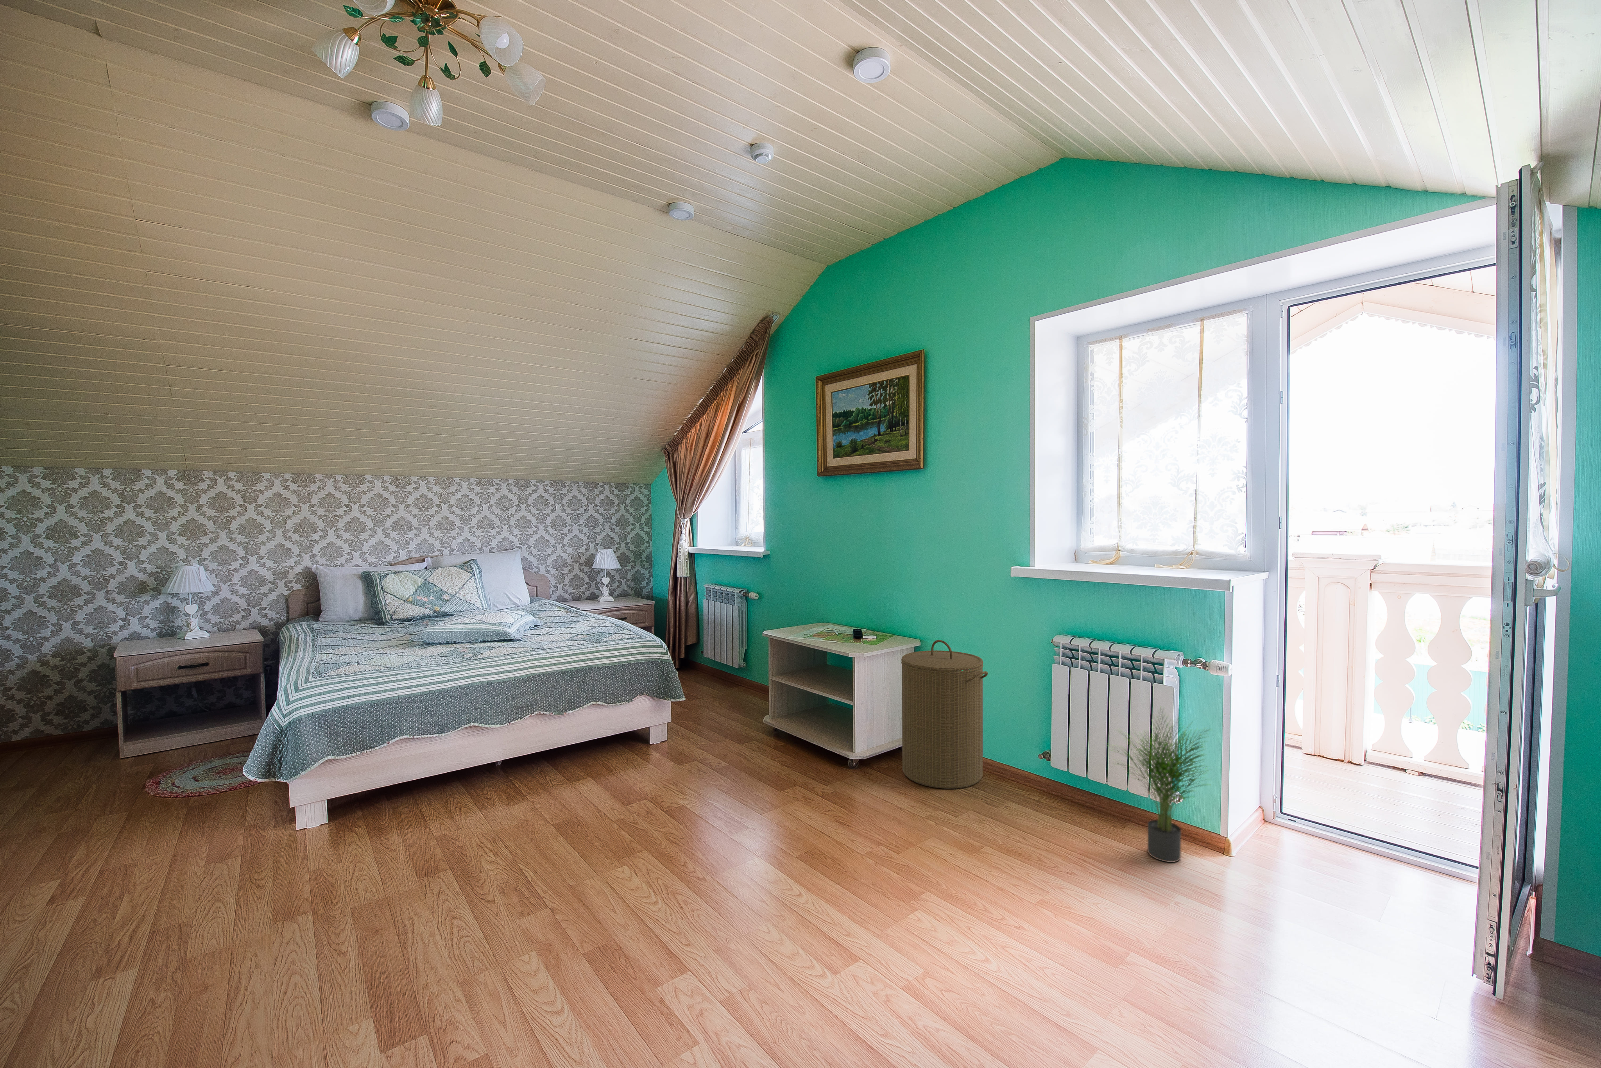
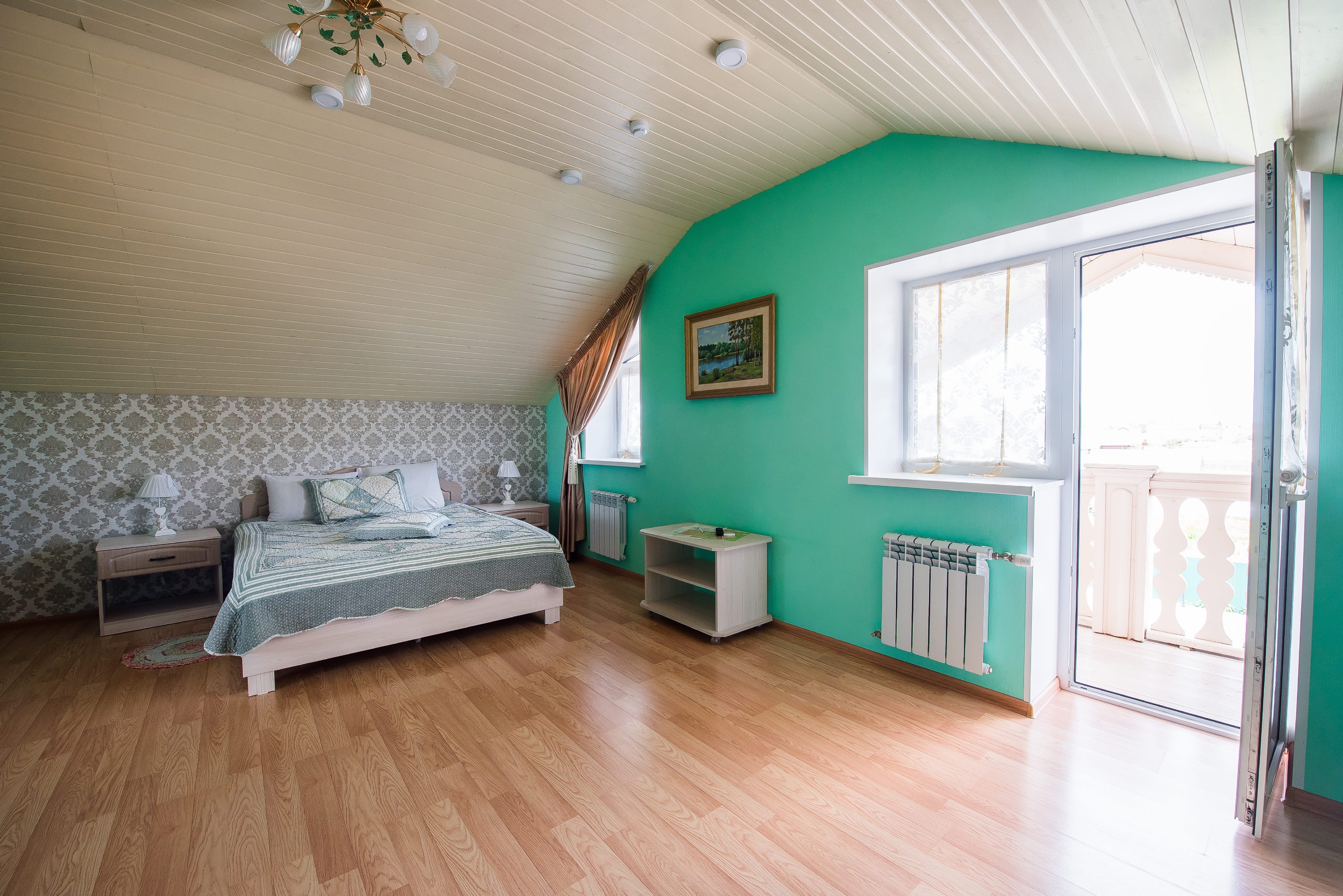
- potted plant (1156, 780)
- laundry hamper (942, 707)
